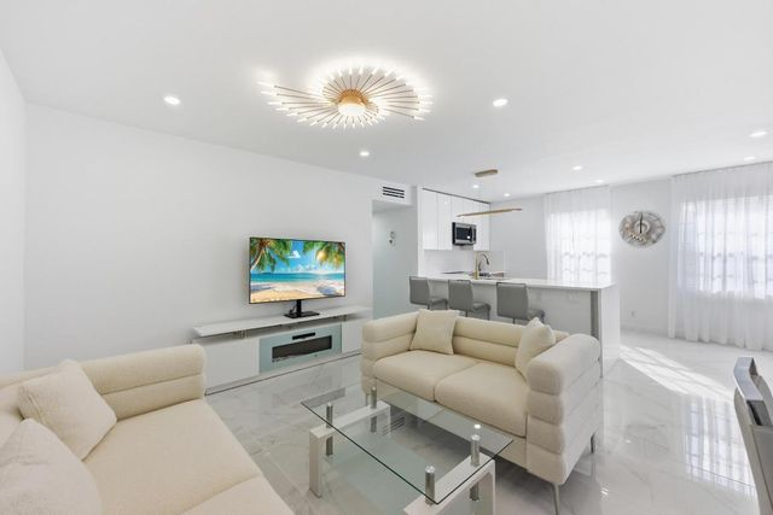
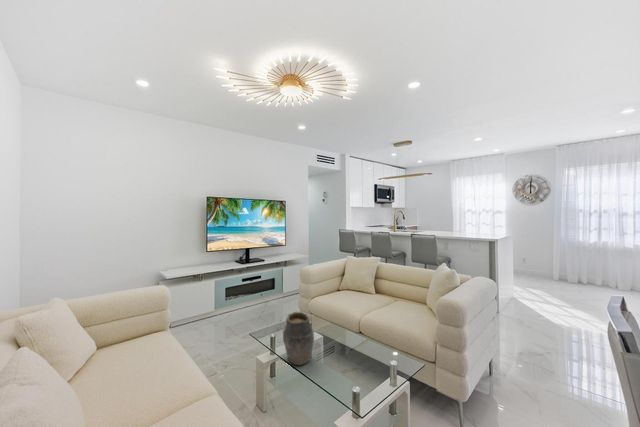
+ vase (298, 337)
